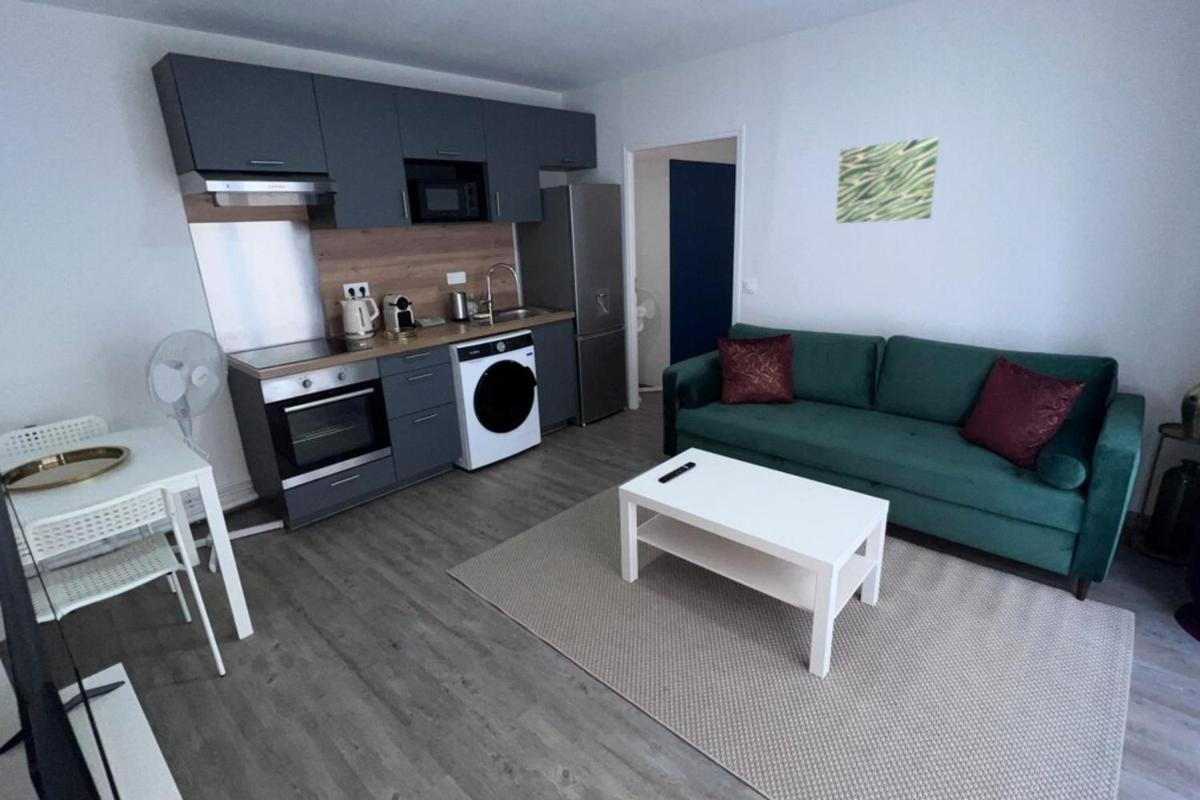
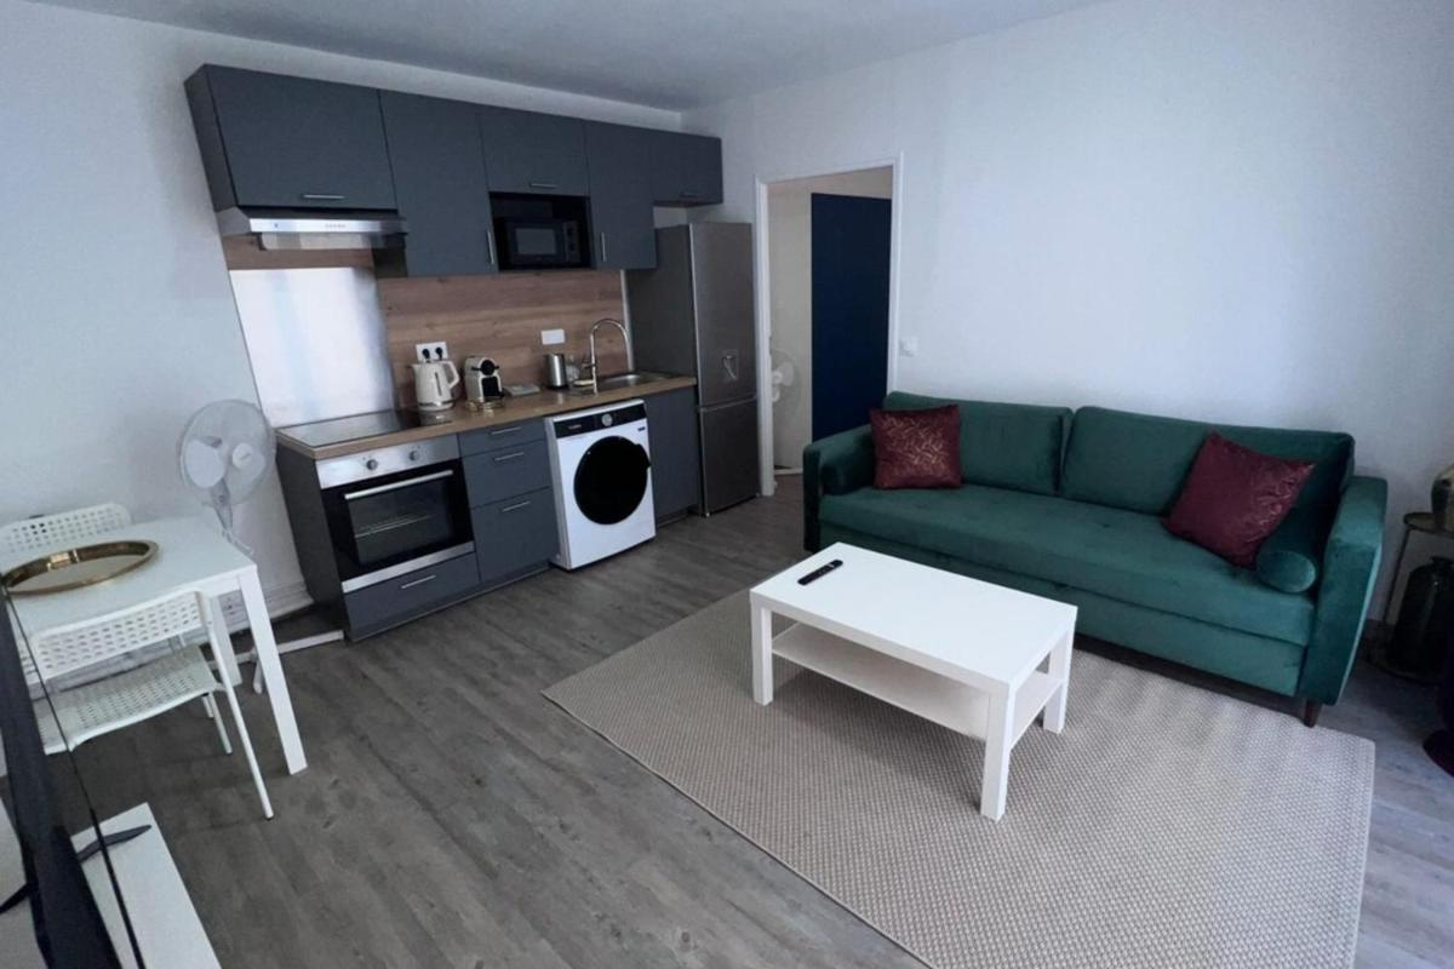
- wall art (883, 182)
